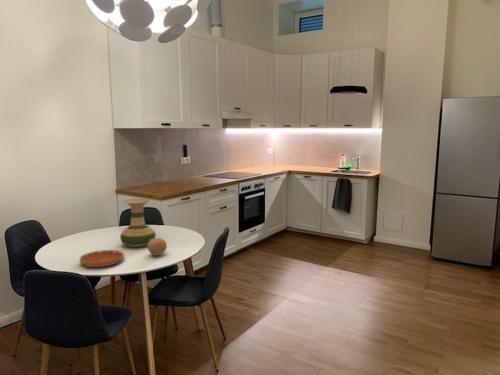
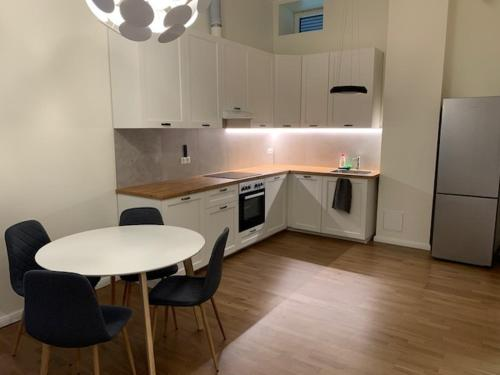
- fruit (157, 246)
- saucer (102, 258)
- vase (137, 222)
